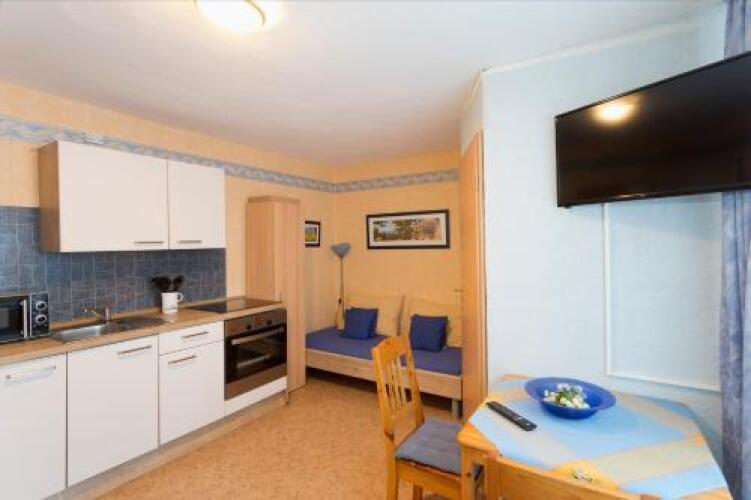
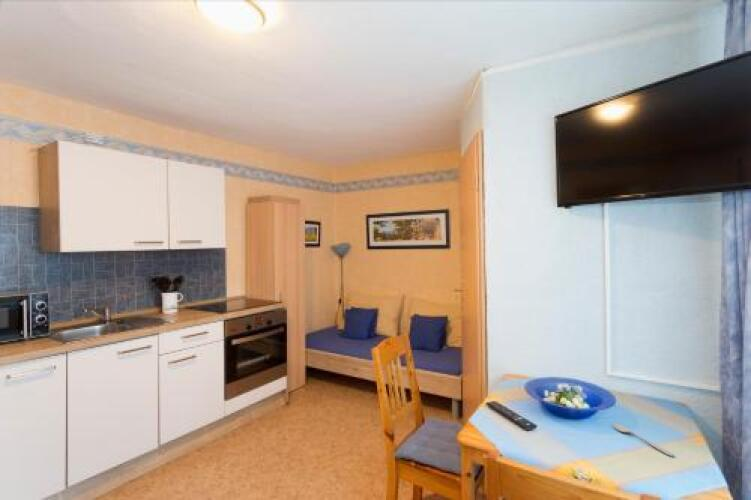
+ spoon (641, 437)
